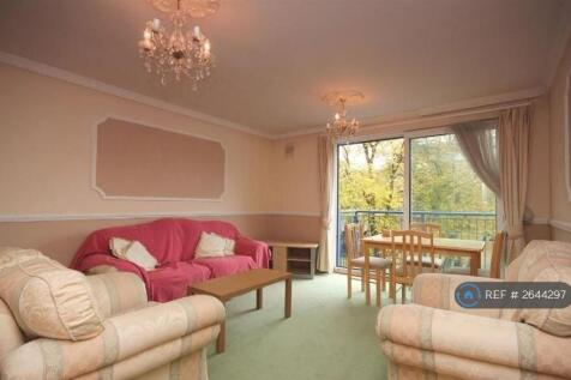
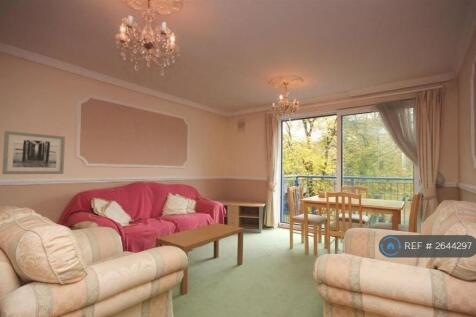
+ wall art (36, 154)
